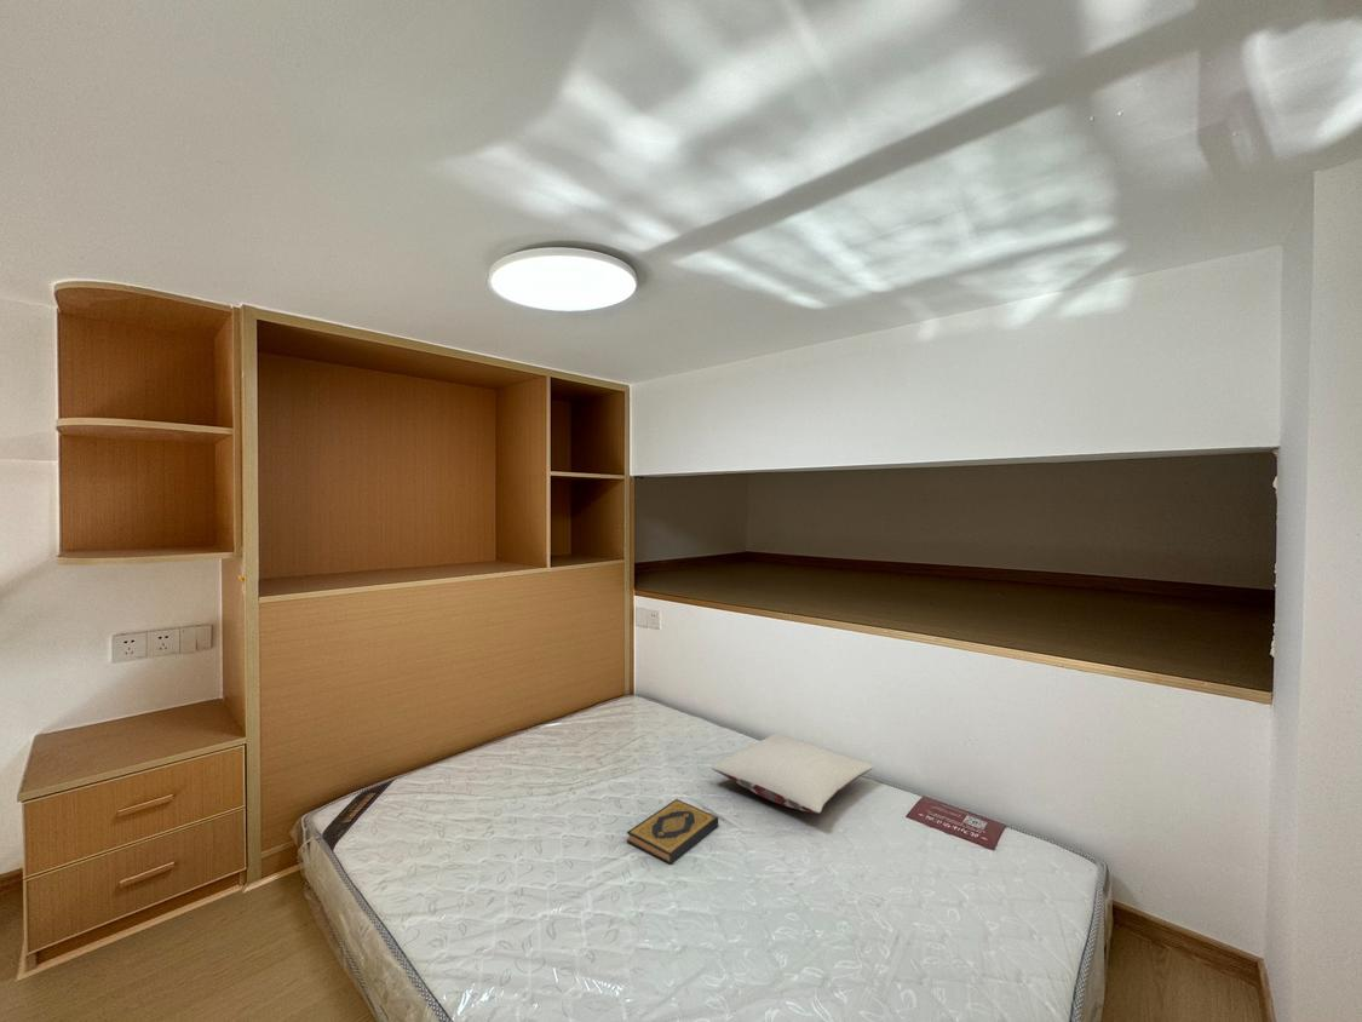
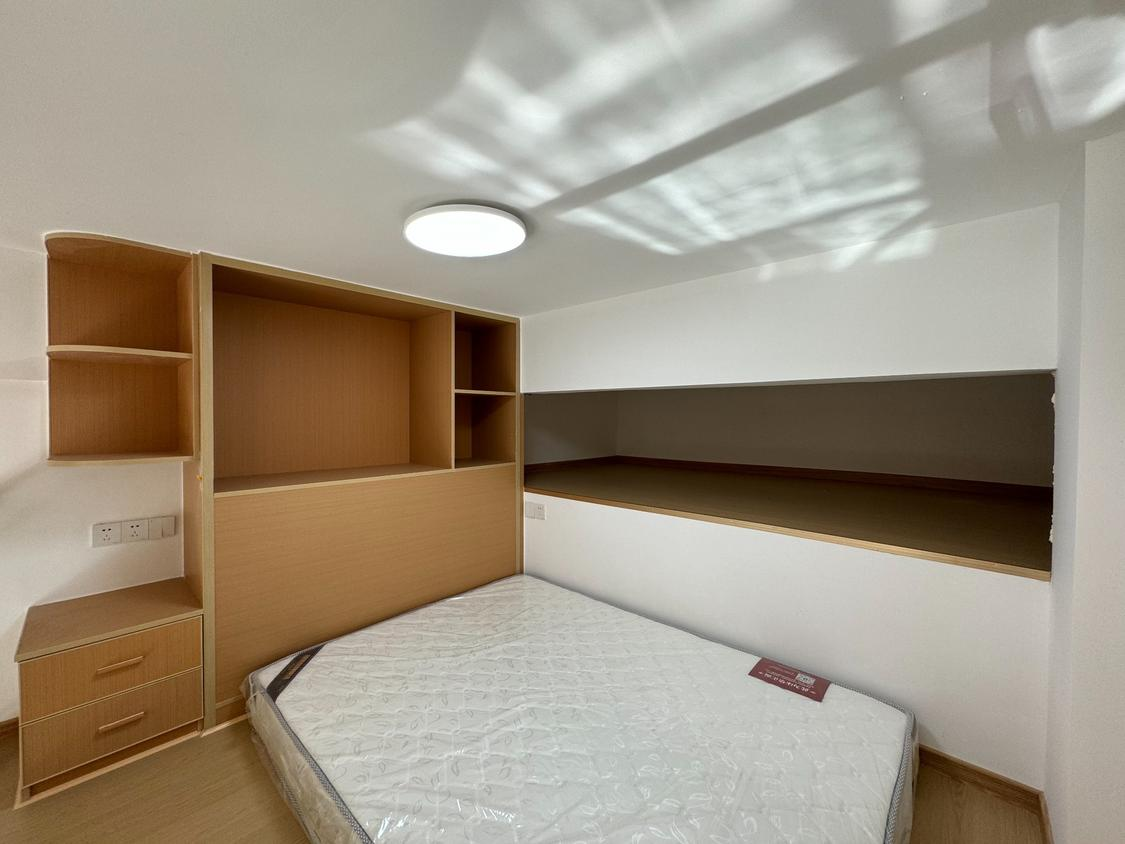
- hardback book (673, 828)
- pillow (793, 766)
